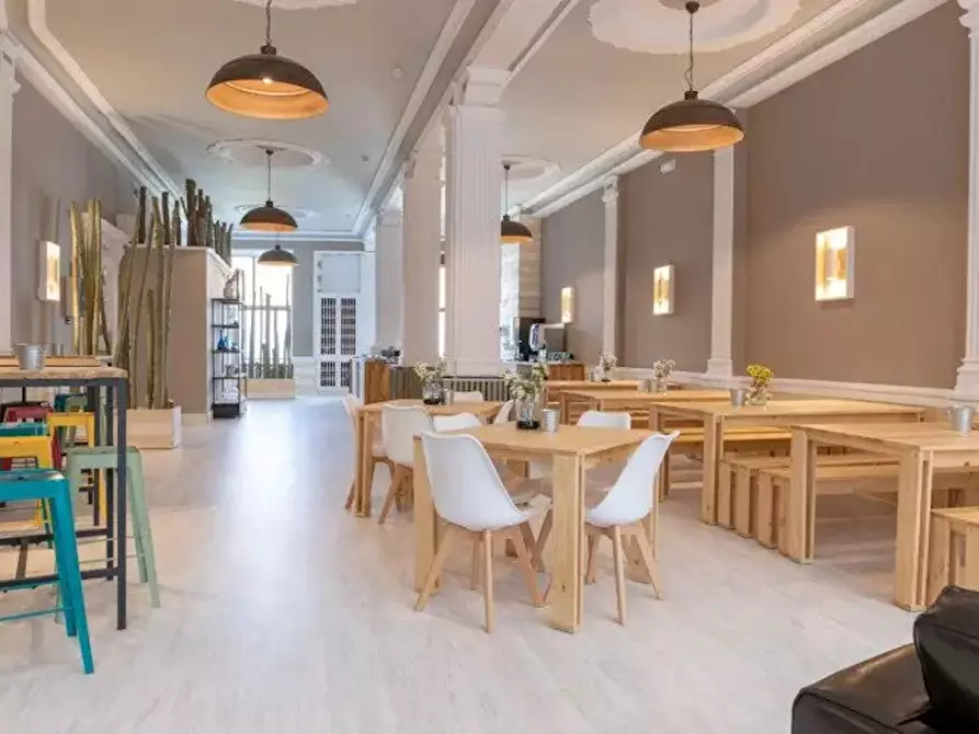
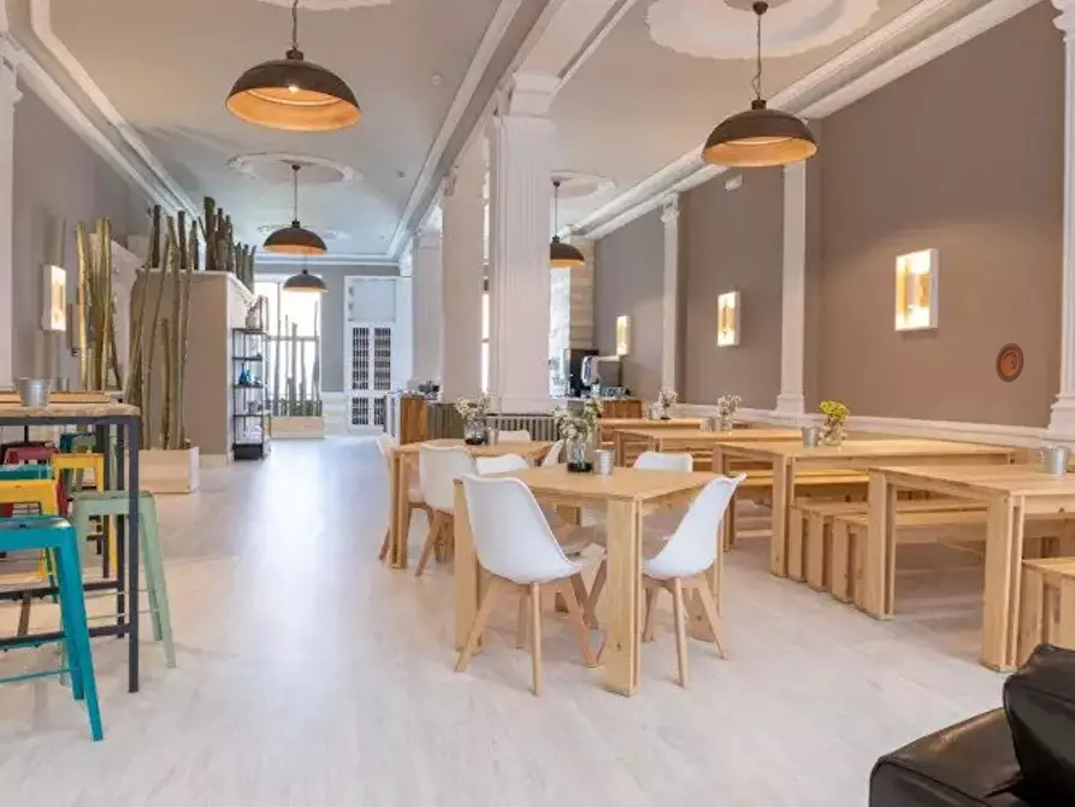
+ decorative plate (1010, 363)
